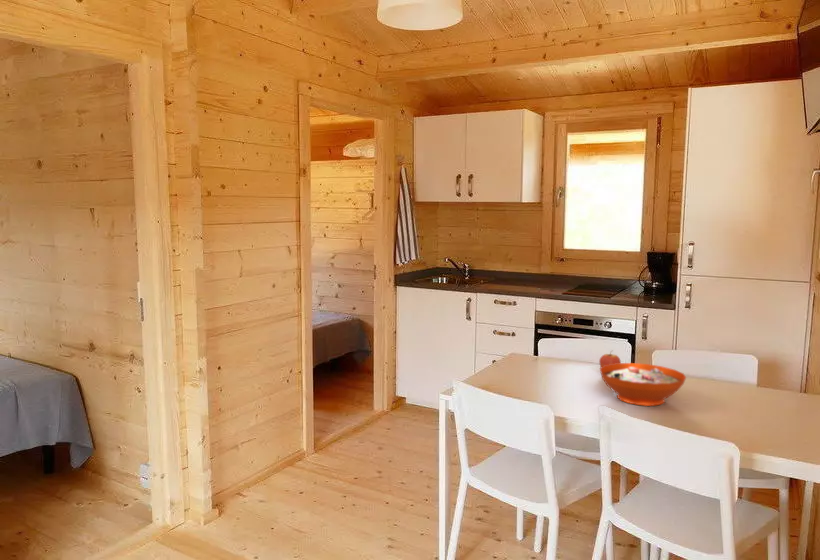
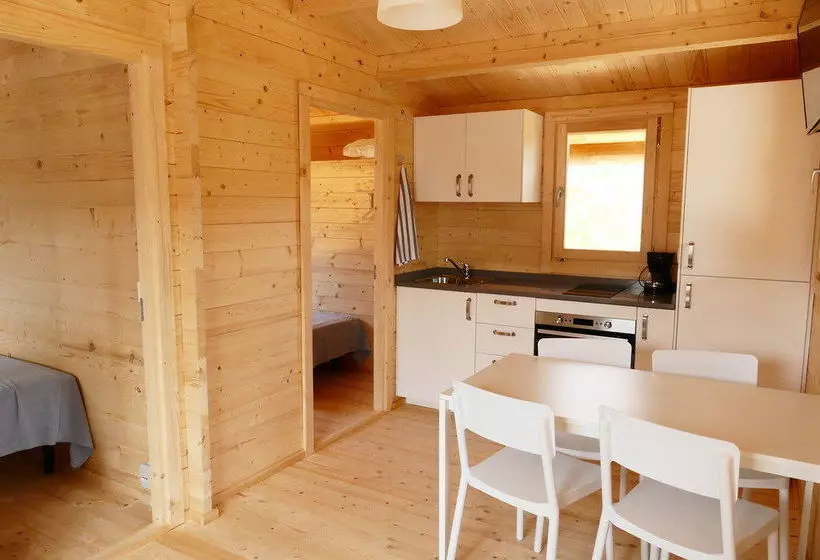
- decorative bowl (641, 385)
- fruit (609, 362)
